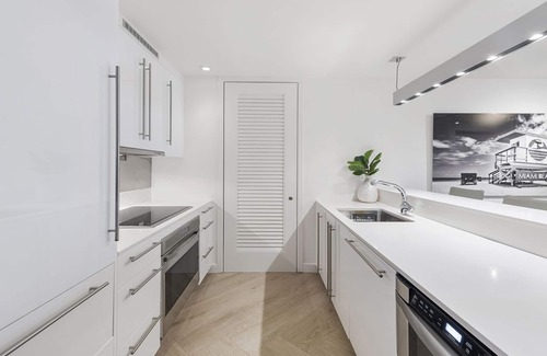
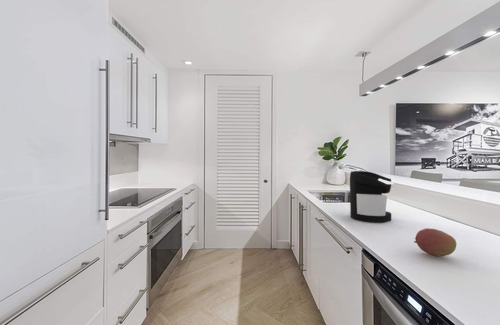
+ coffee maker (371, 194)
+ fruit (434, 242)
